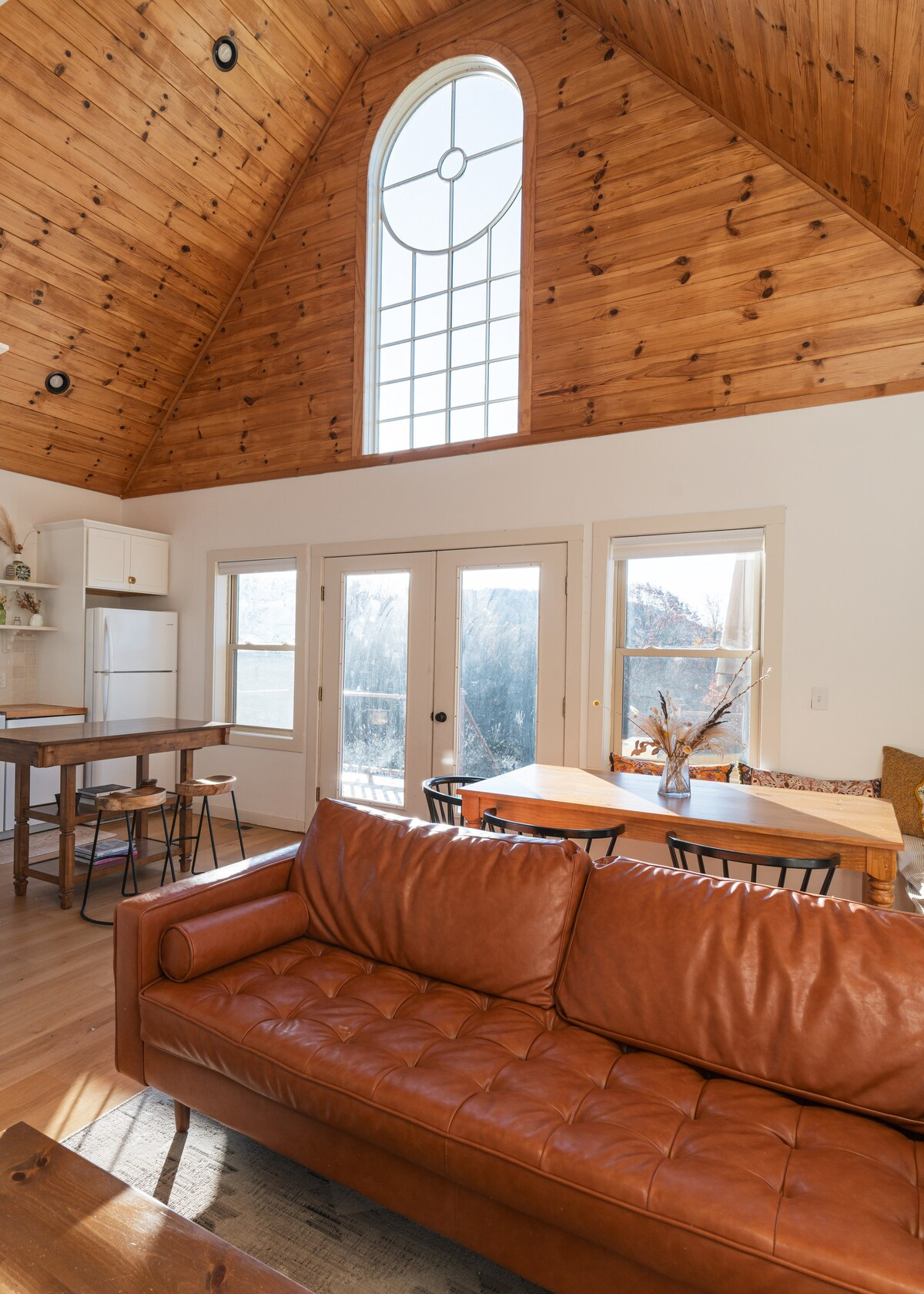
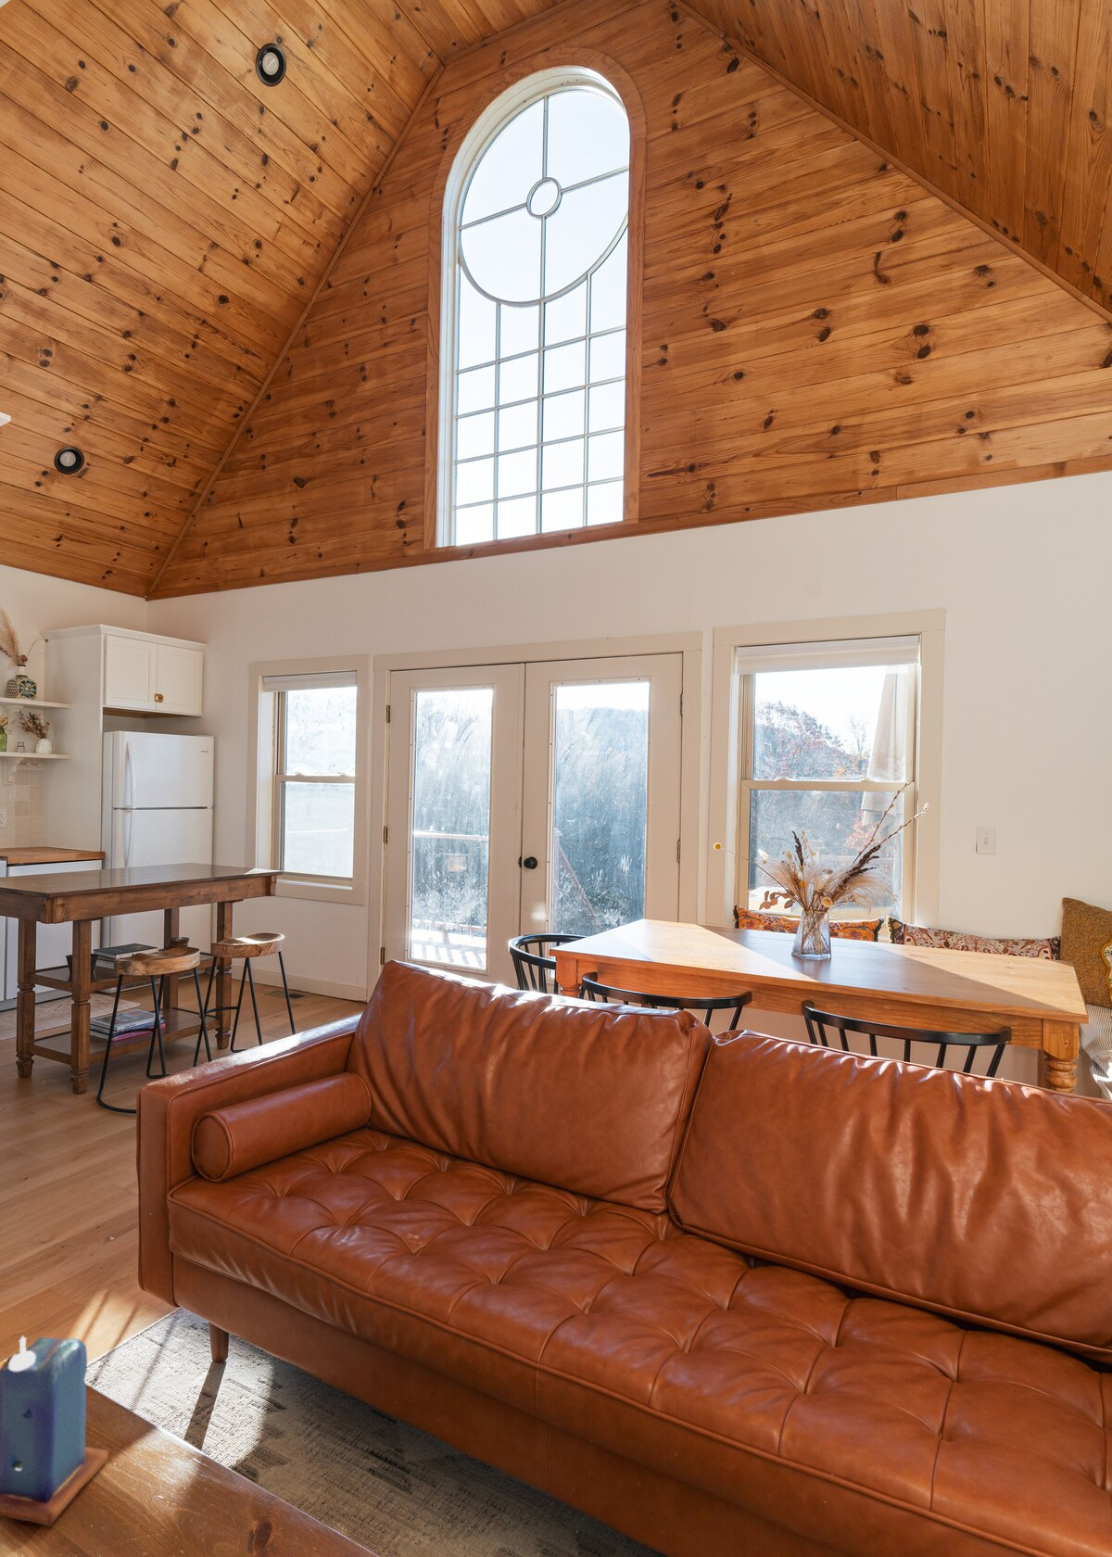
+ candle (42, 1410)
